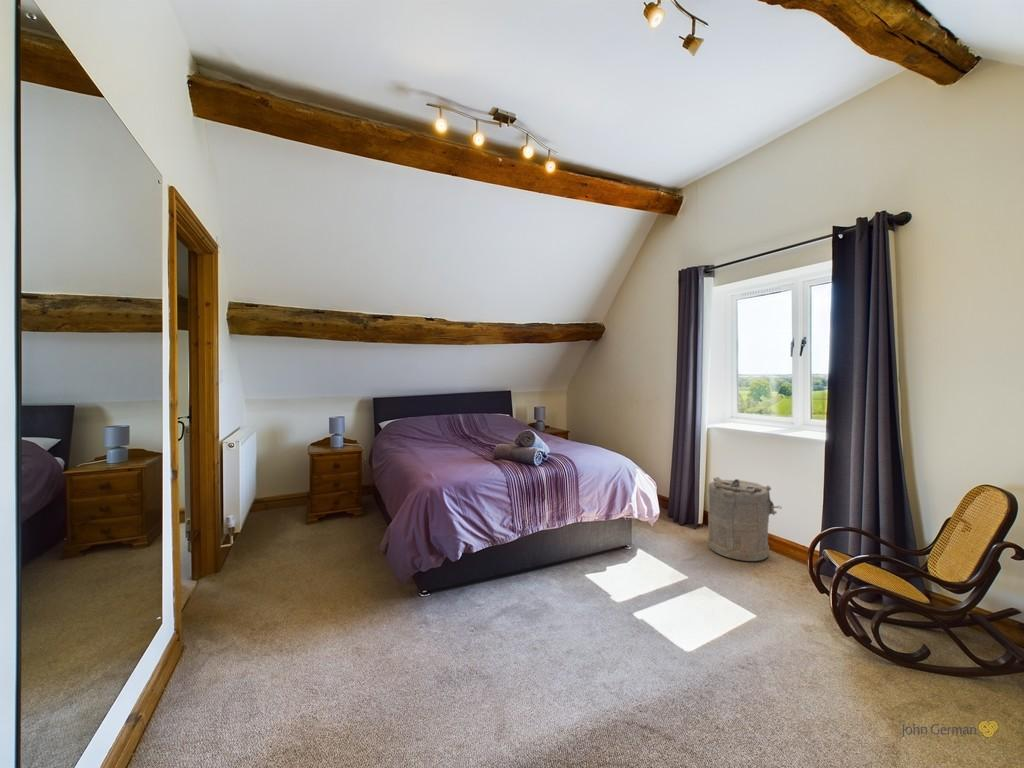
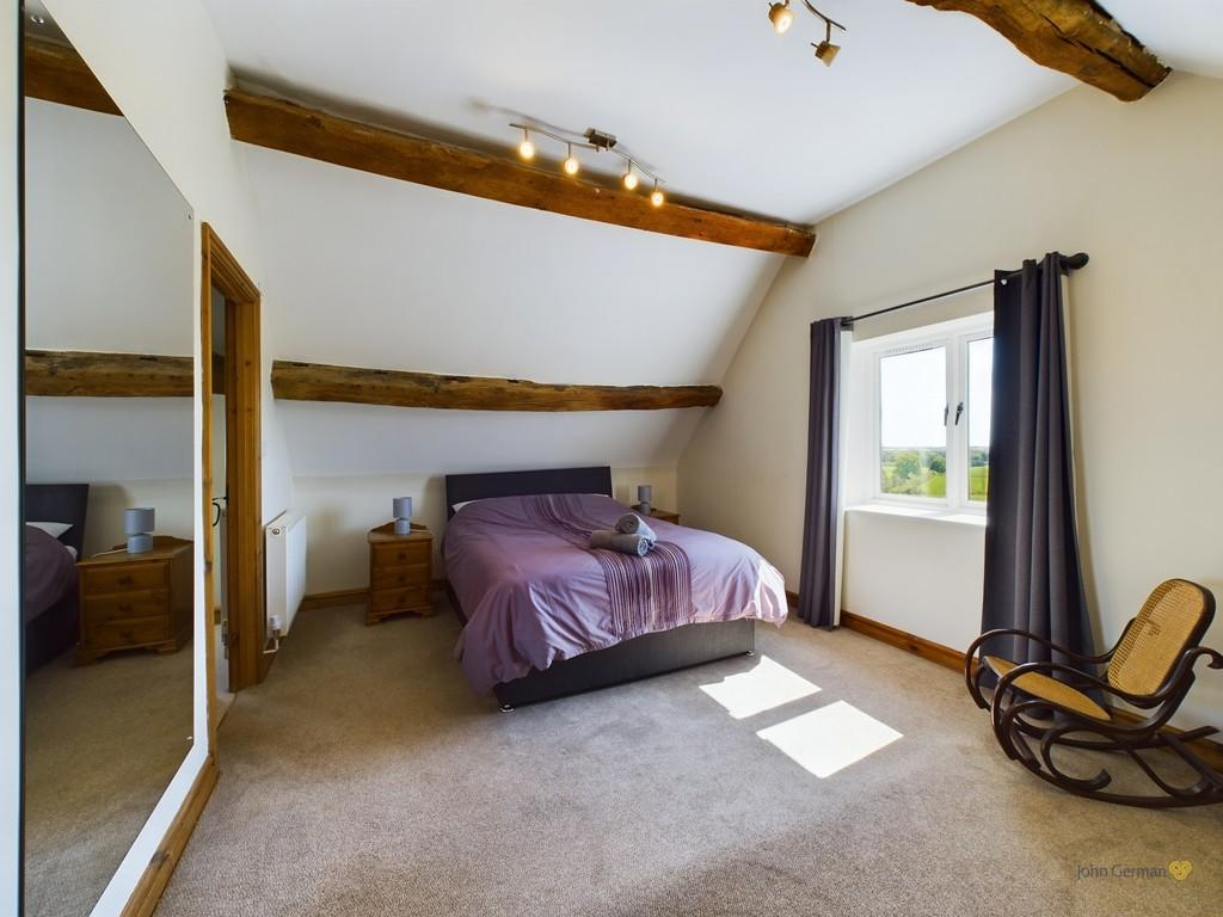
- laundry hamper (736, 514)
